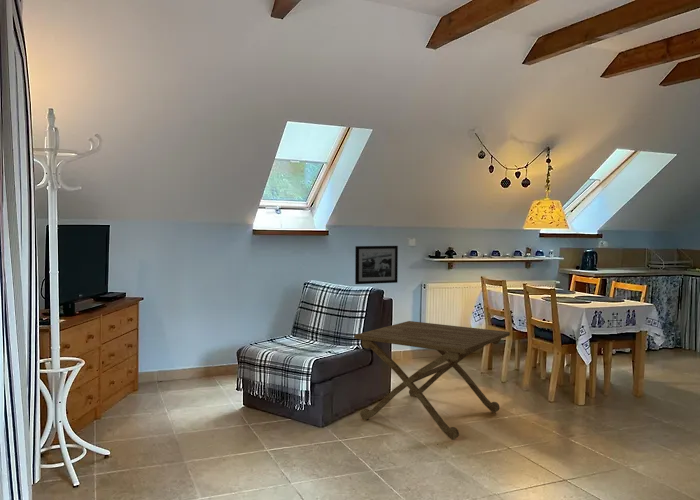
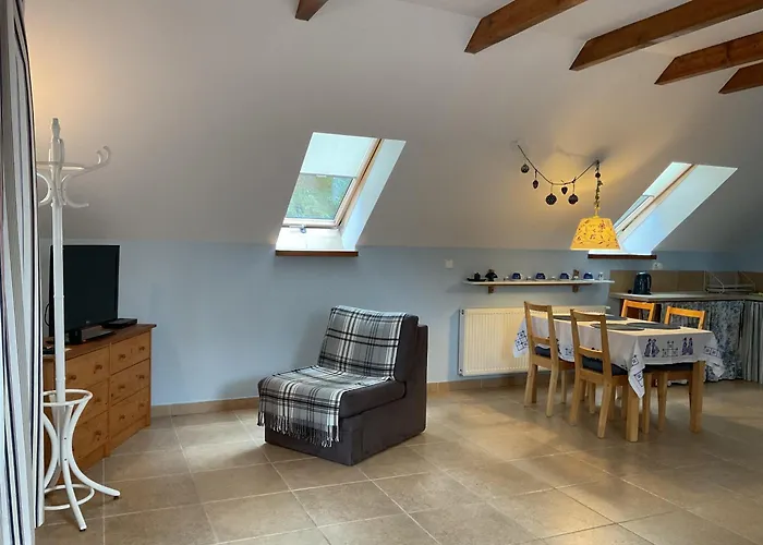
- side table (432, 373)
- picture frame (376, 264)
